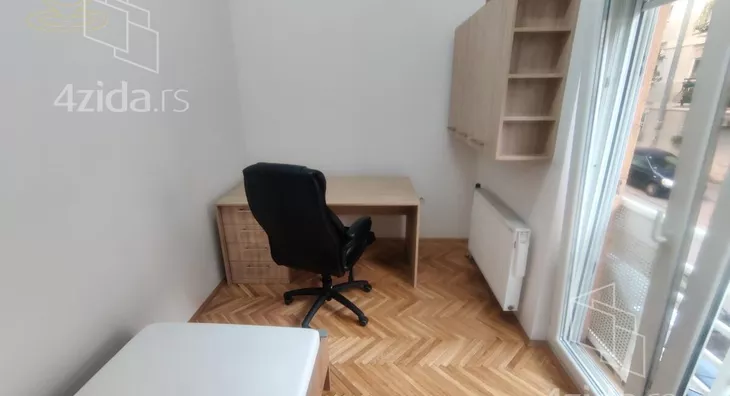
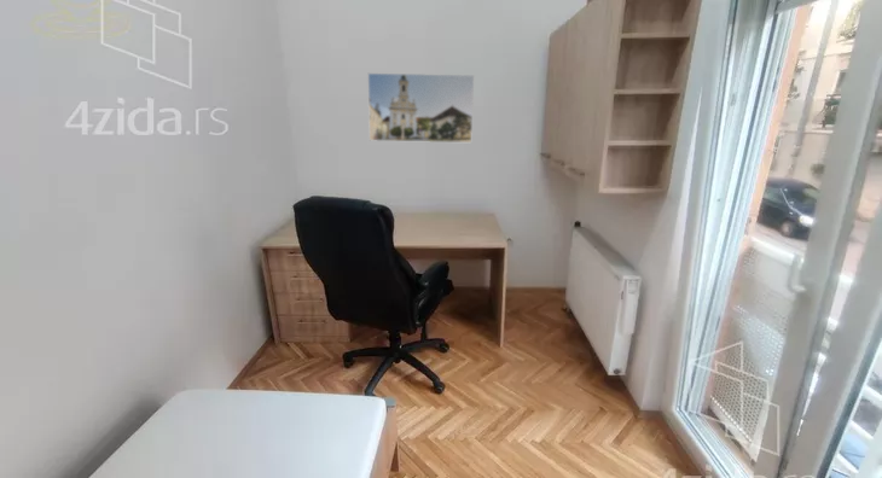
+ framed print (420, 109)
